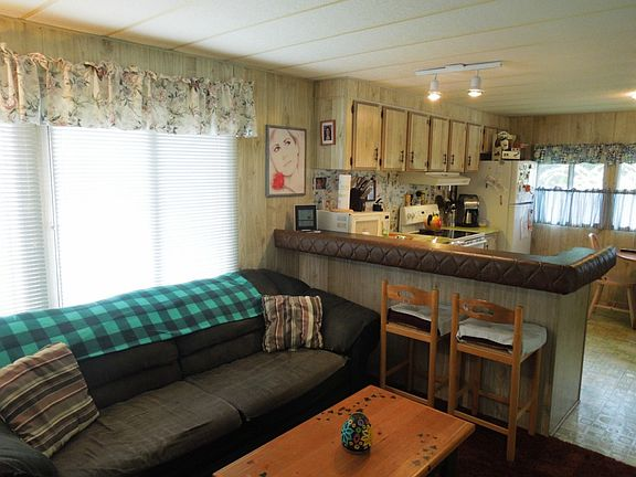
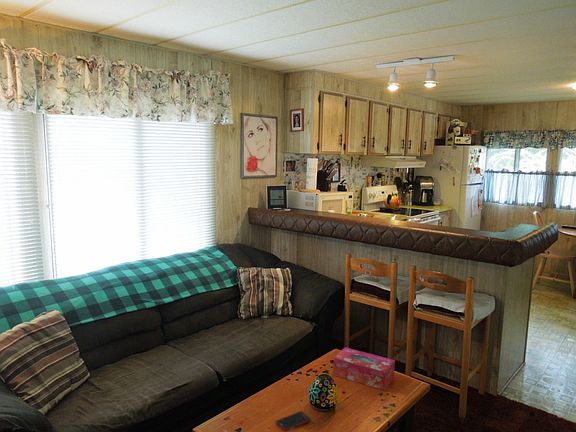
+ tissue box (363, 367)
+ cell phone (293, 421)
